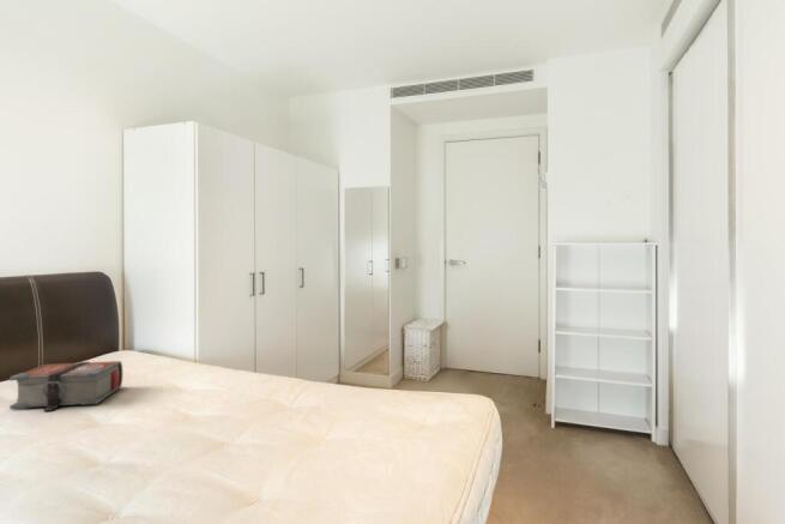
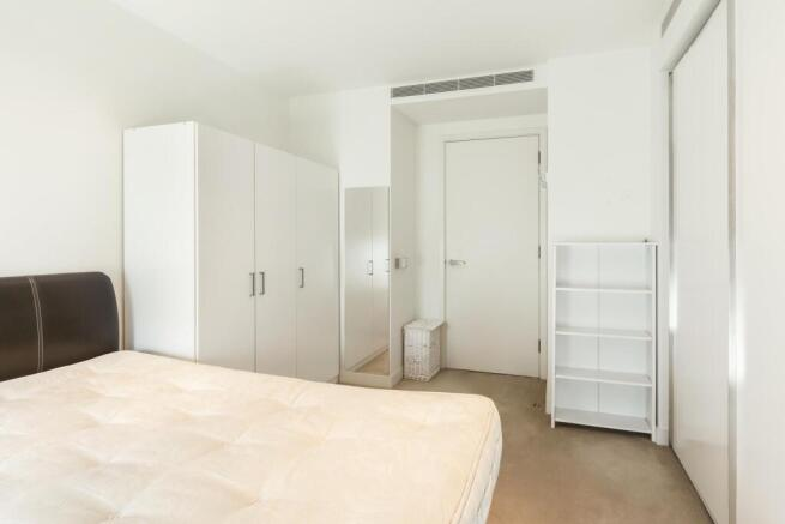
- bible (66, 383)
